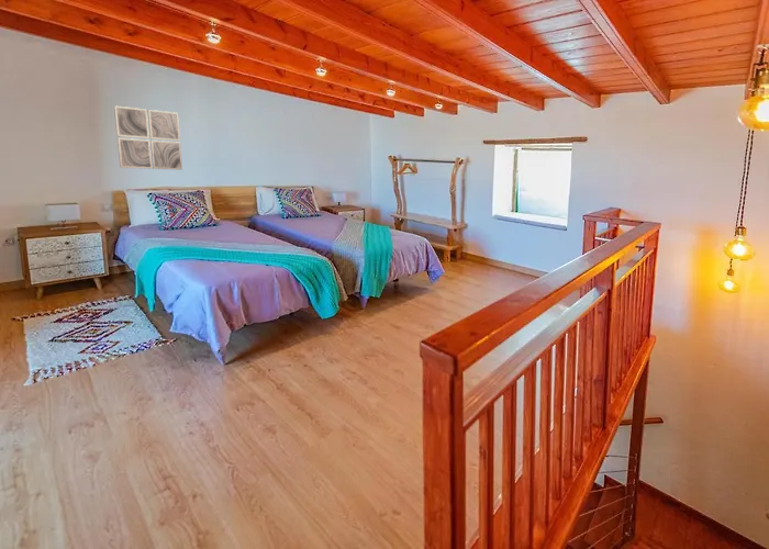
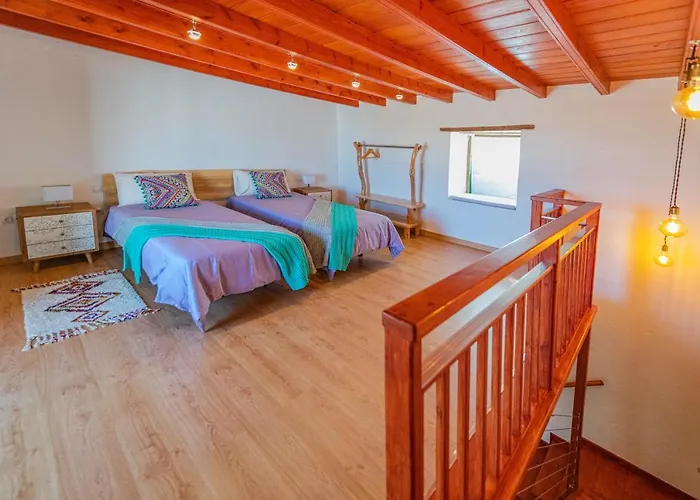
- wall art (151, 138)
